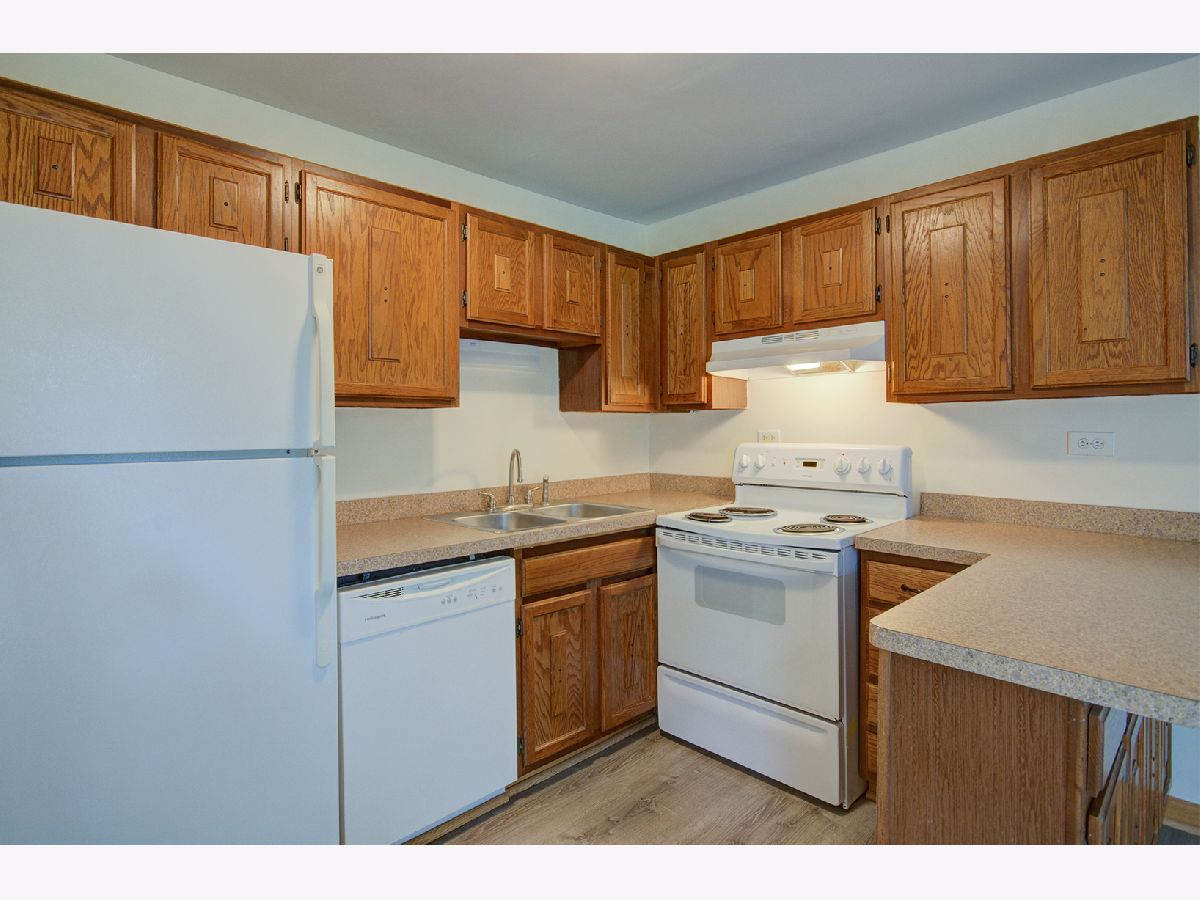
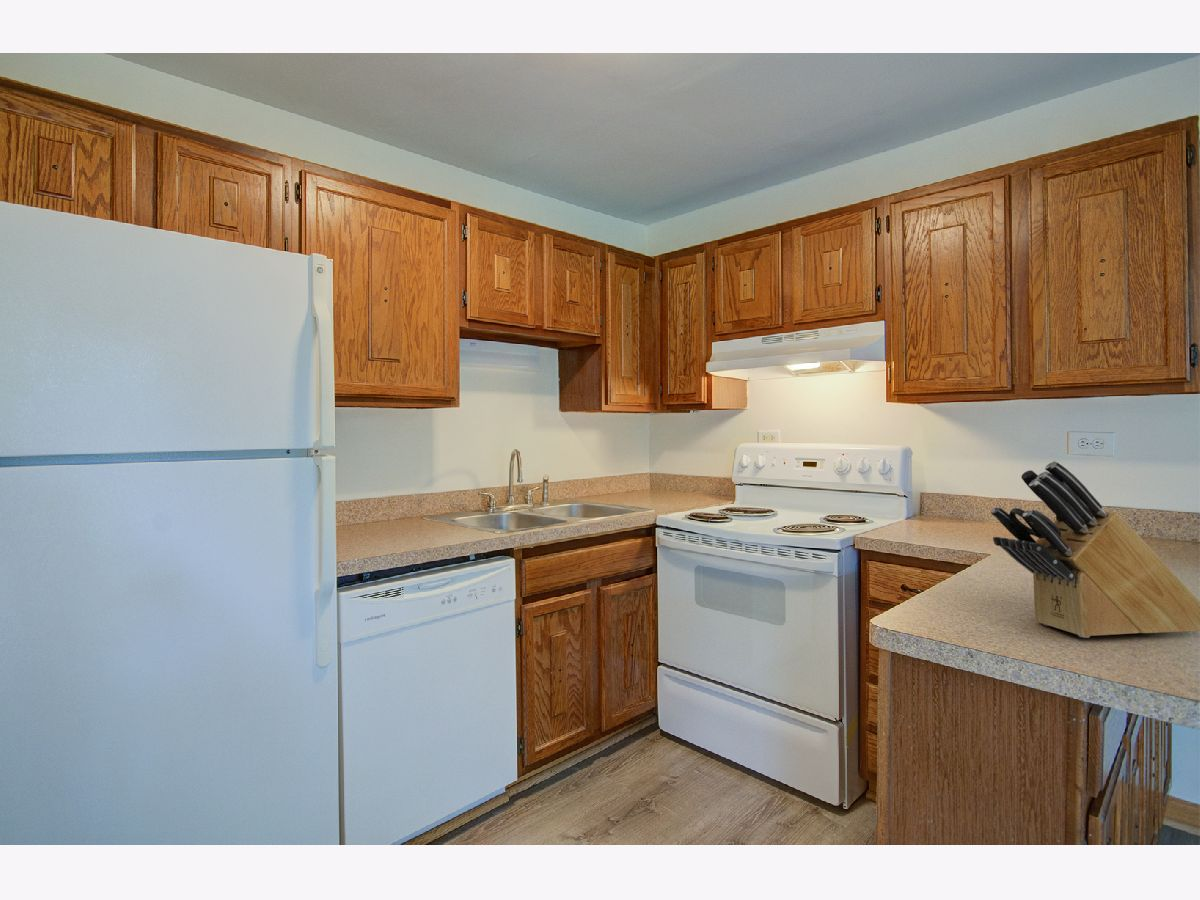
+ knife block (1096, 544)
